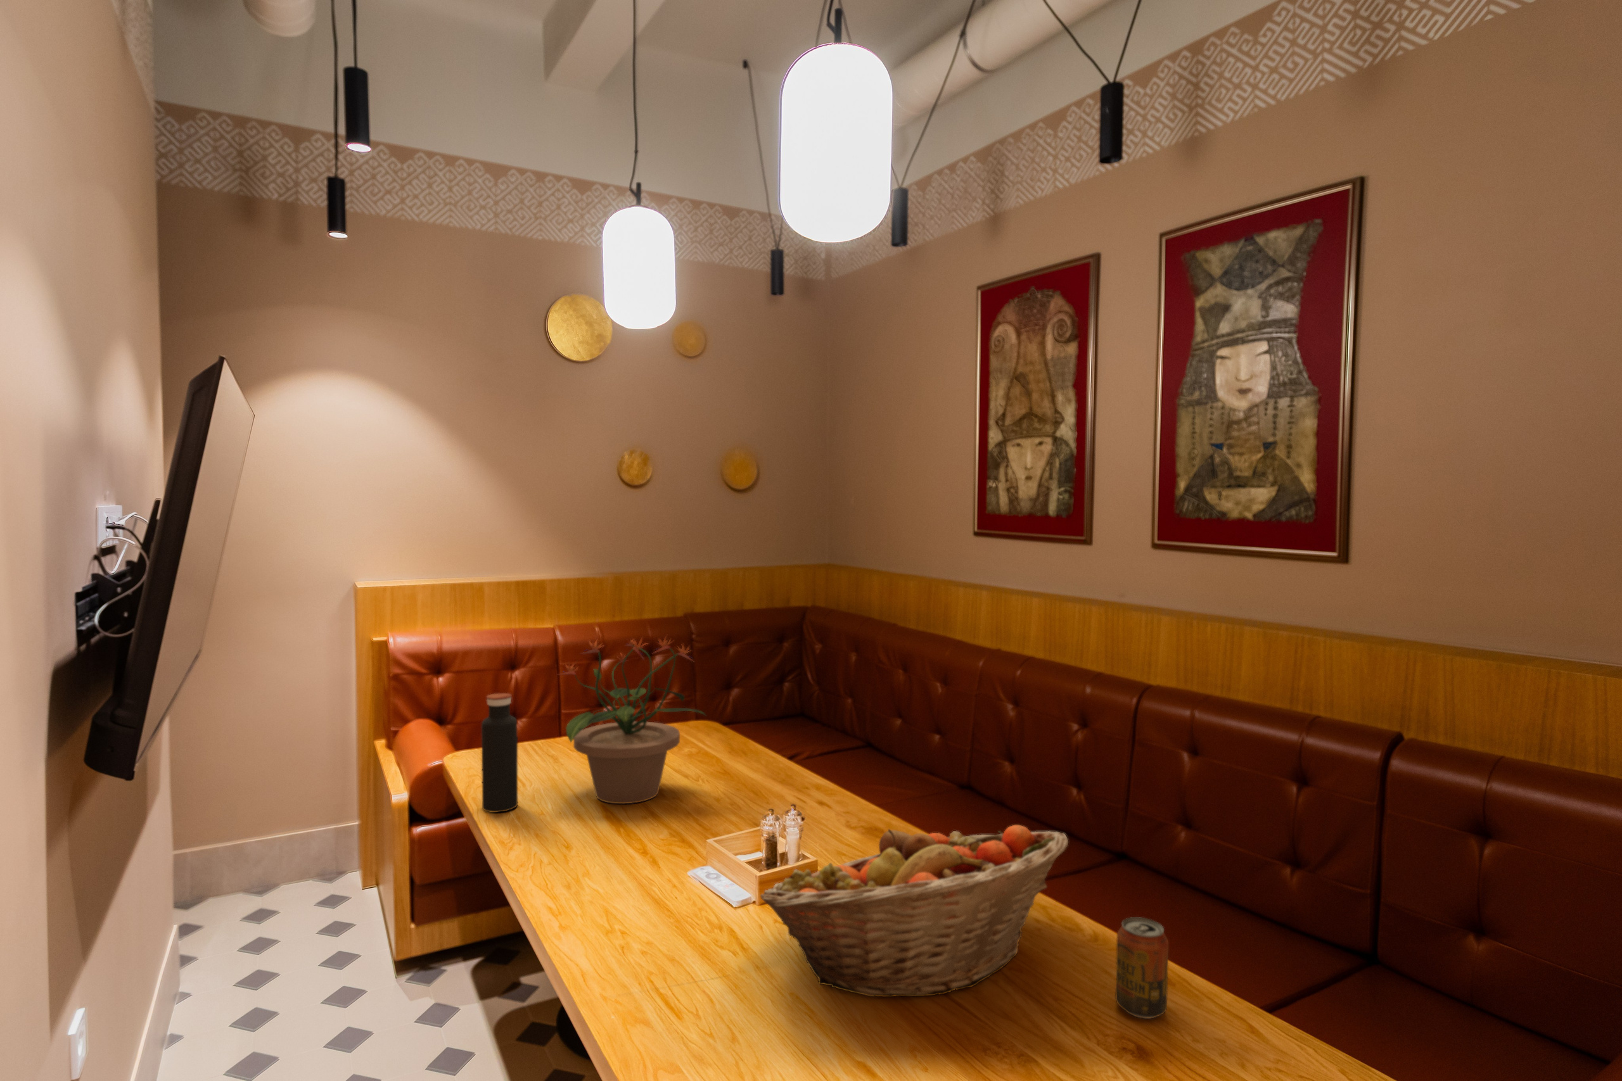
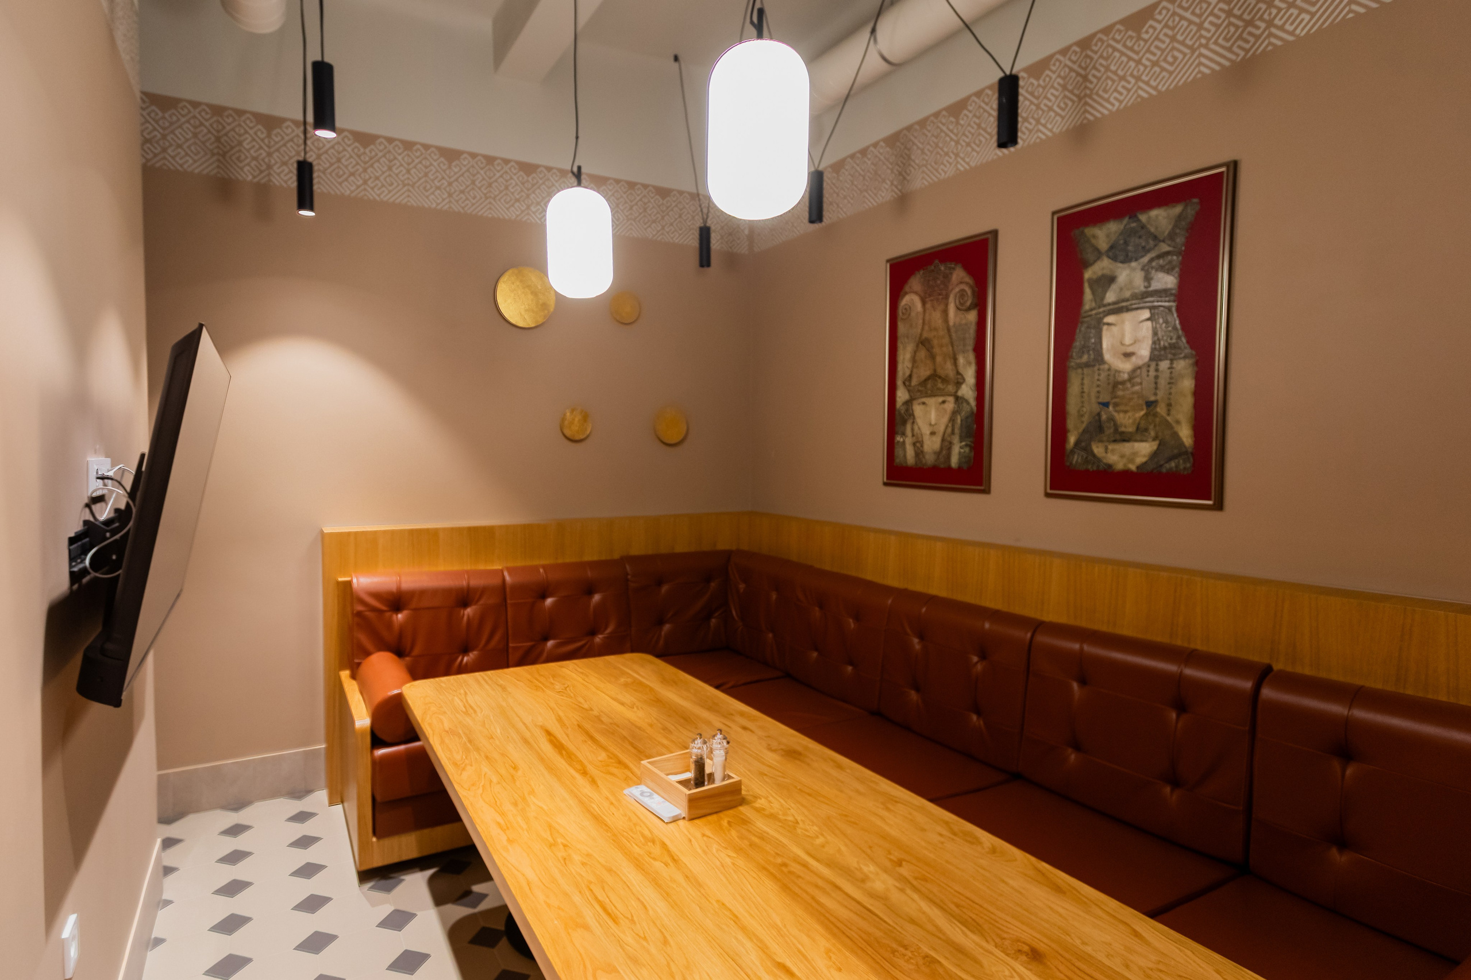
- beverage can (1142, 968)
- water bottle (500, 752)
- fruit basket (917, 890)
- potted plant (631, 713)
